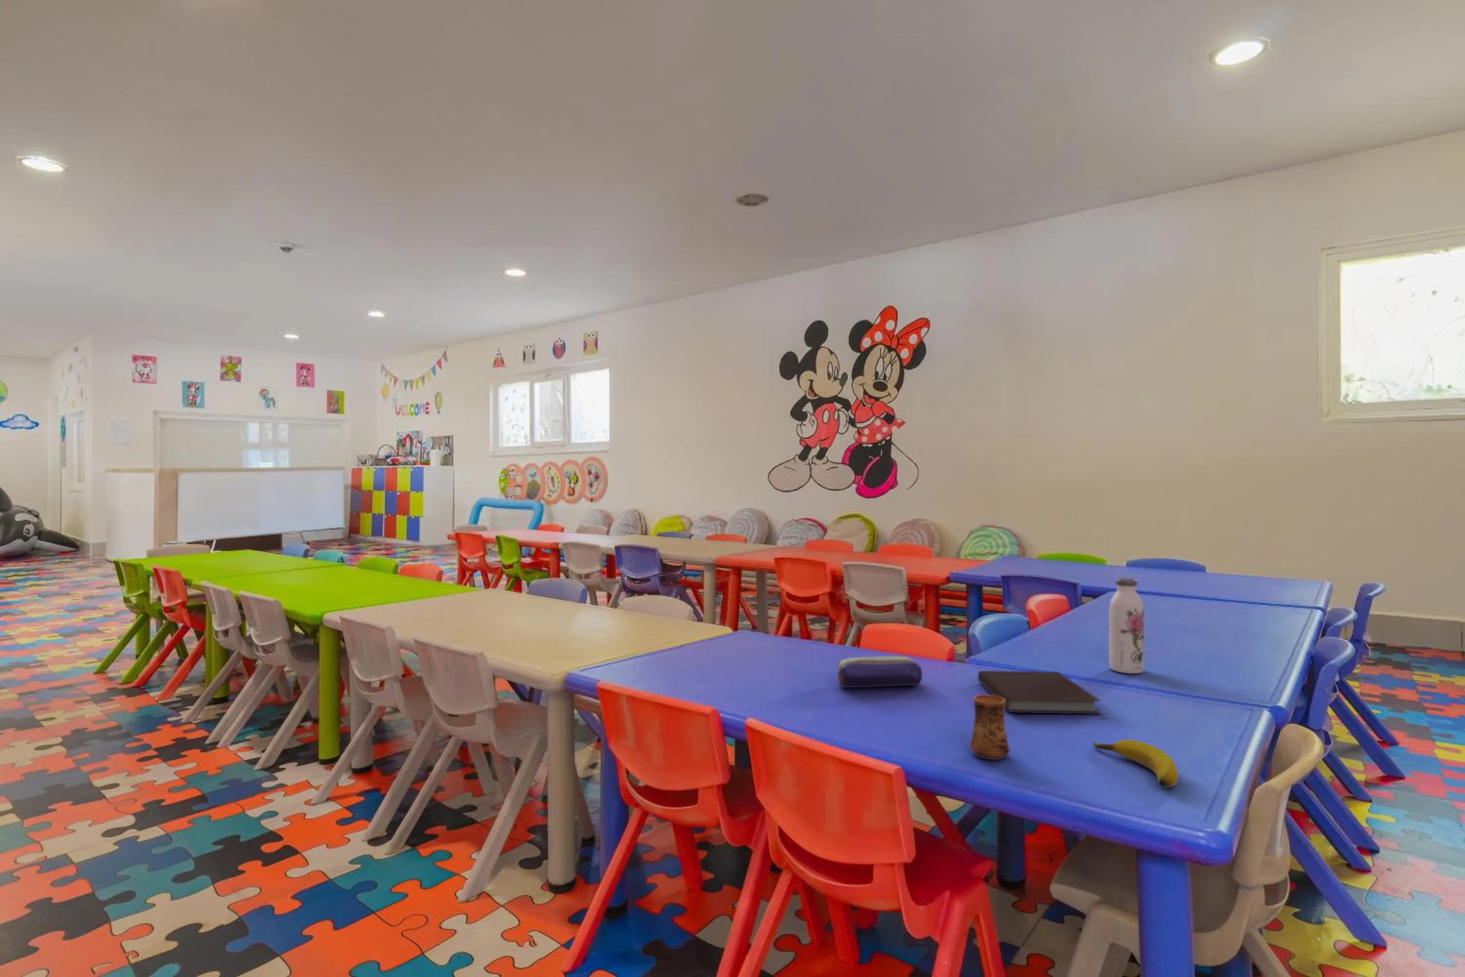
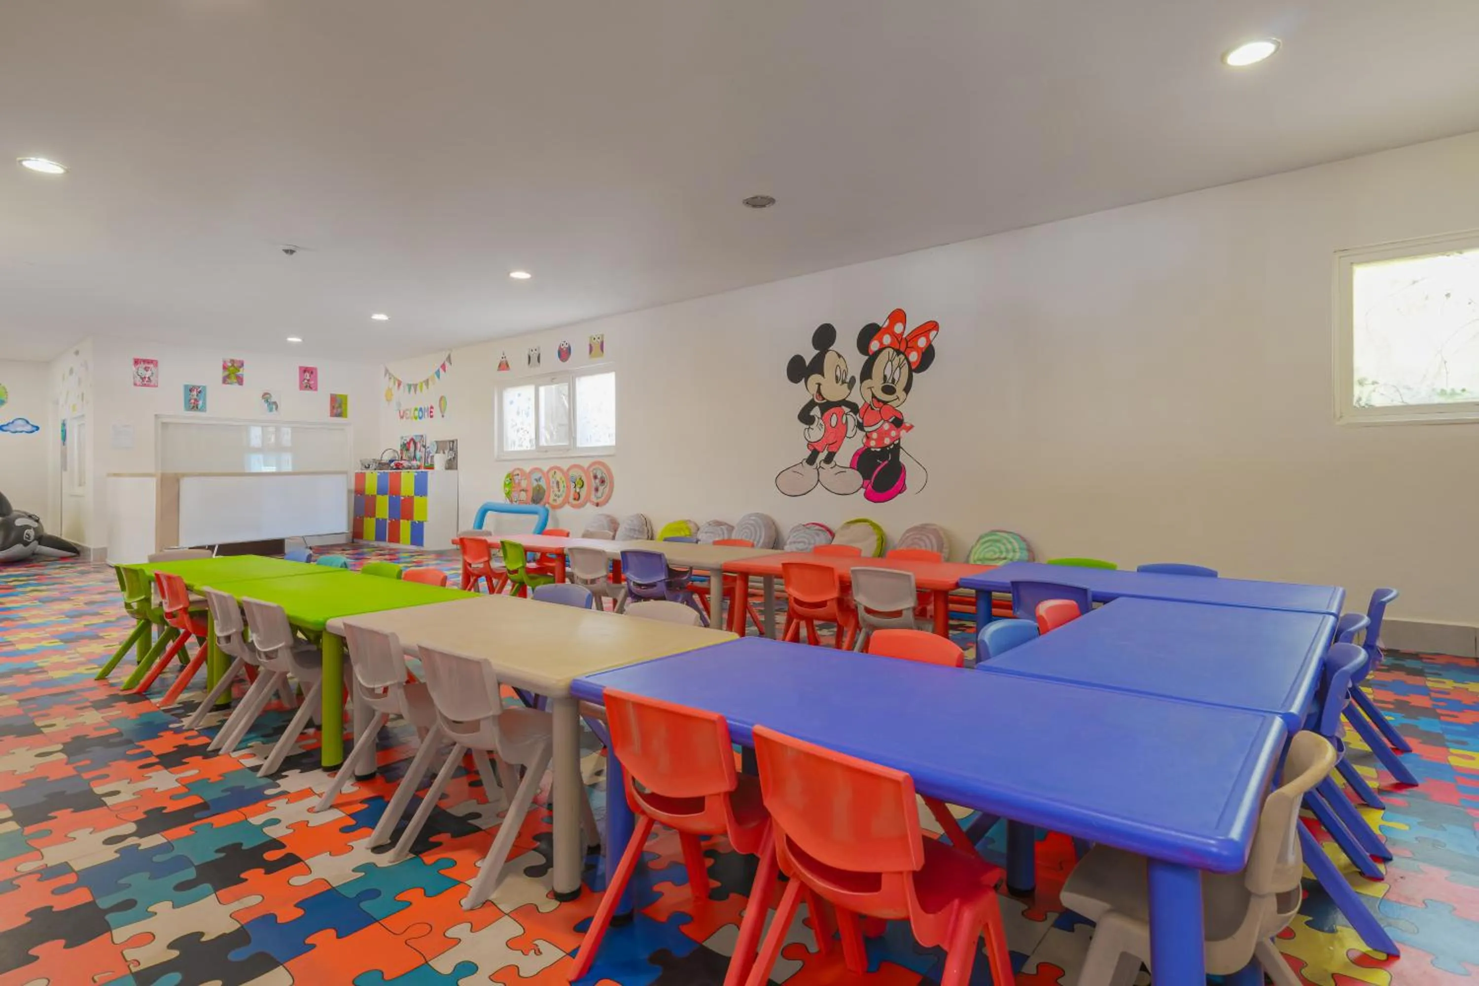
- notebook (1034, 690)
- water bottle (1126, 624)
- banana (1140, 757)
- cup (990, 726)
- pencil case (880, 672)
